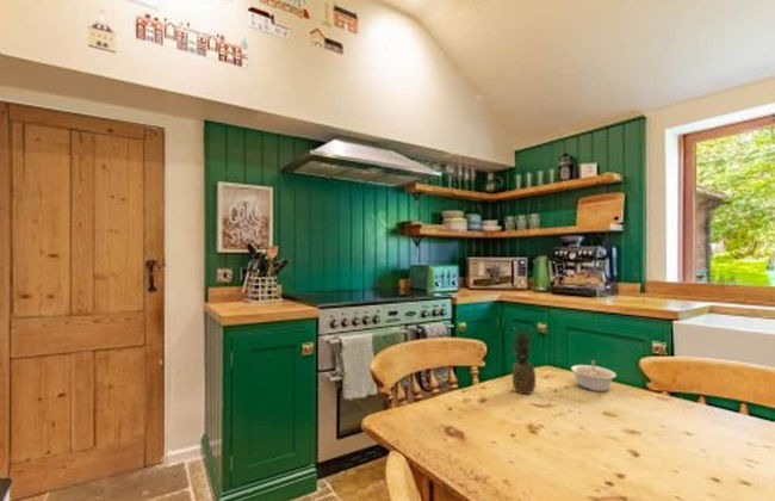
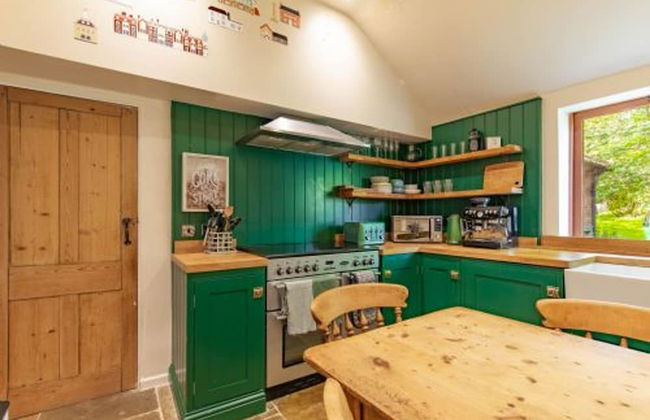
- fruit (522, 358)
- legume (591, 376)
